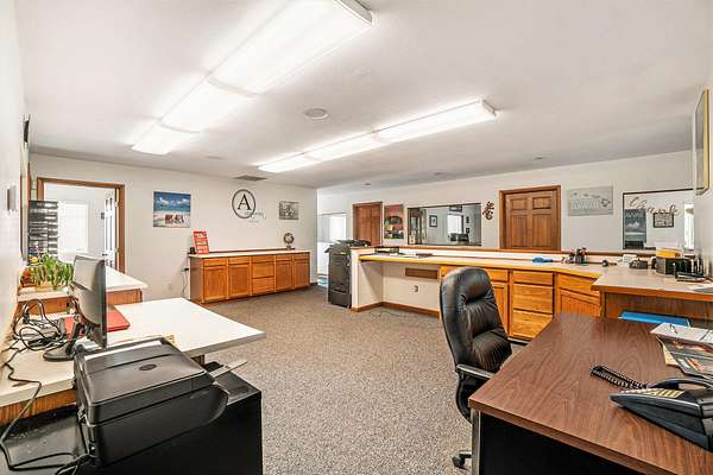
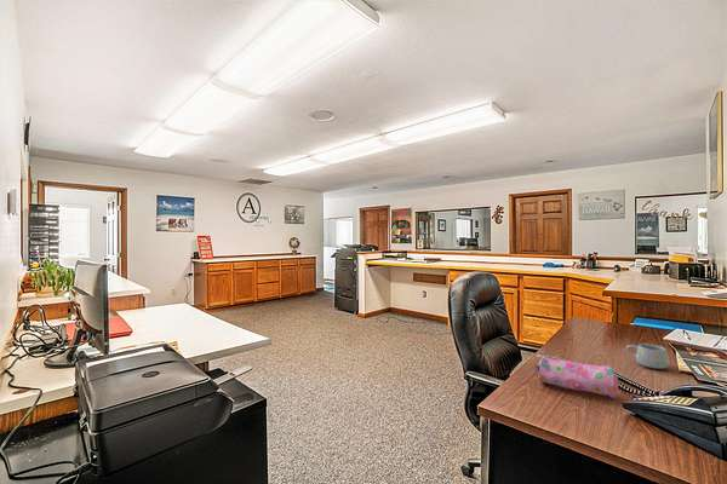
+ mug (646, 355)
+ pencil case (574, 374)
